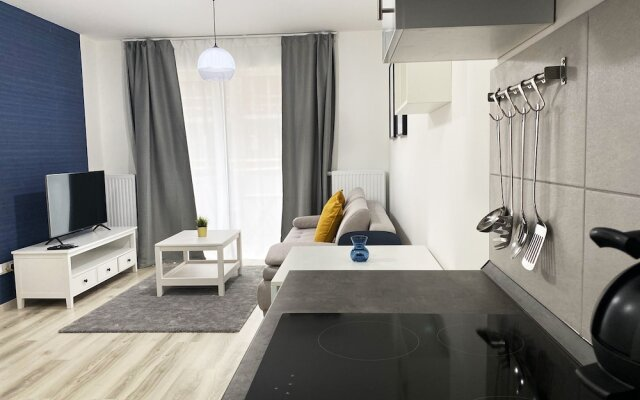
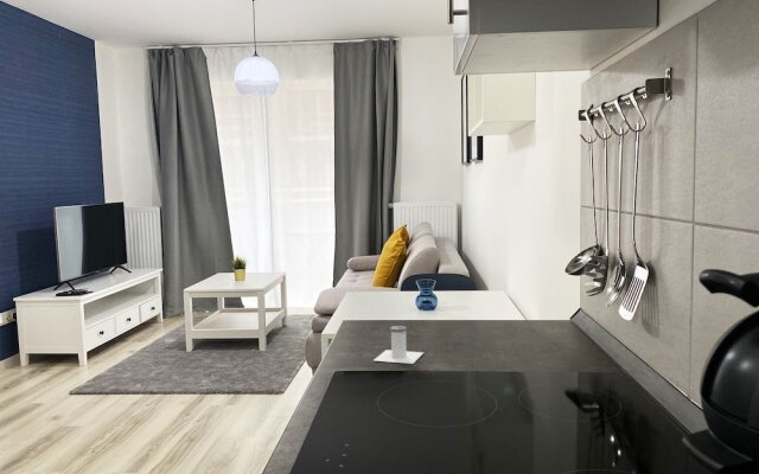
+ salt shaker (398, 341)
